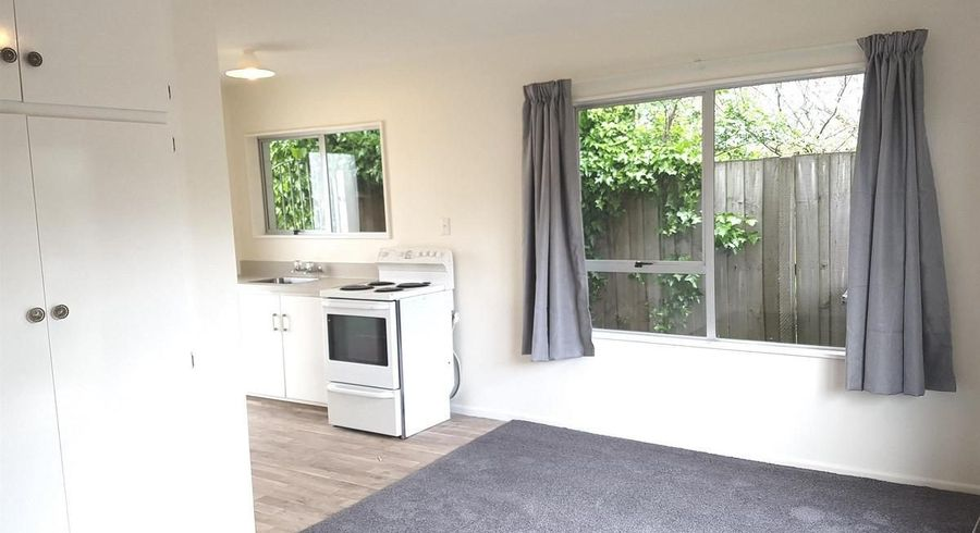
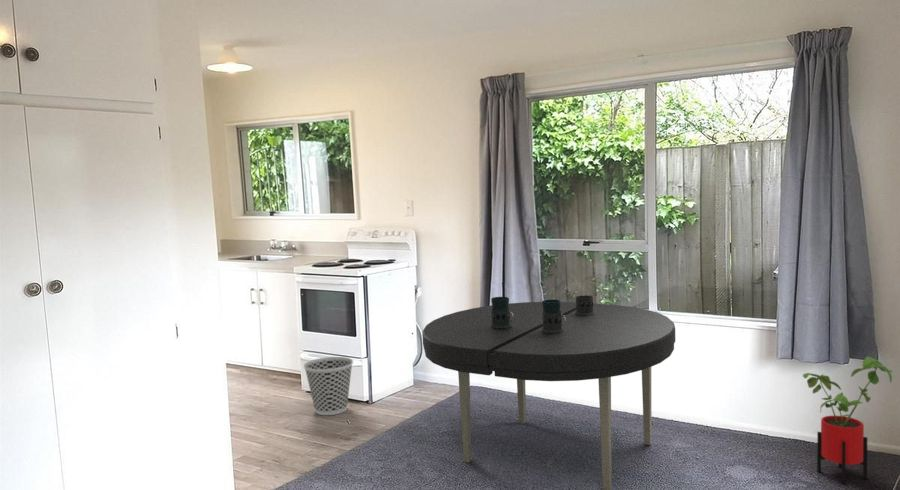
+ dining table (548, 375)
+ wastebasket (329, 386)
+ house plant (848, 416)
